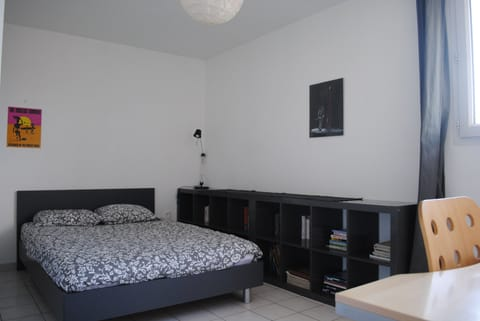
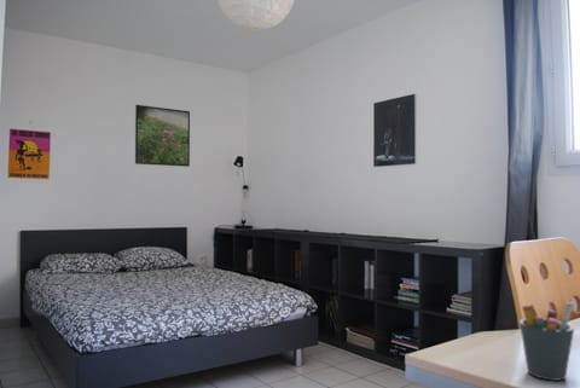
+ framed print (163, 137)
+ pen holder (545, 335)
